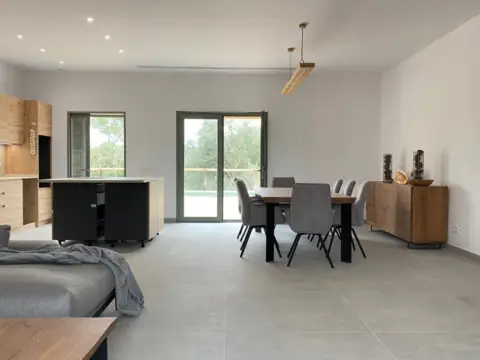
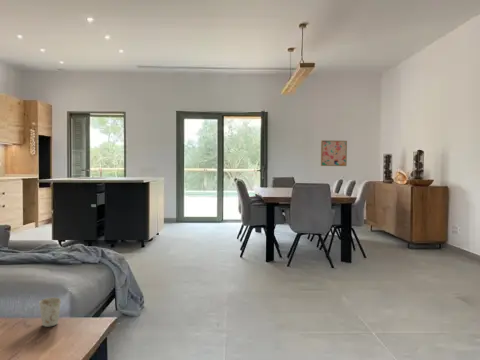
+ mug (52, 313)
+ wall art (333, 153)
